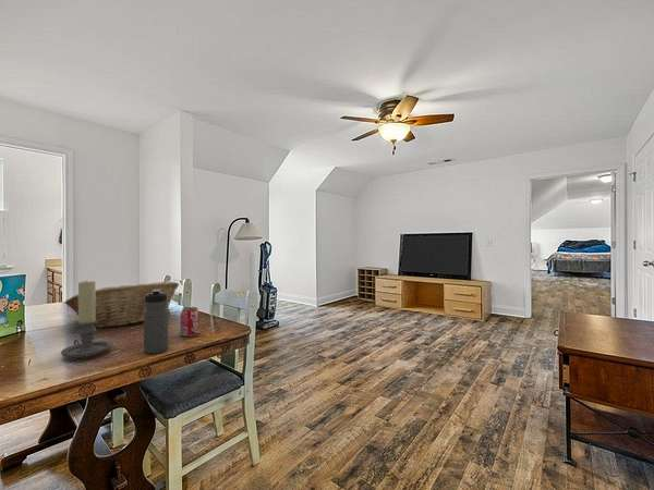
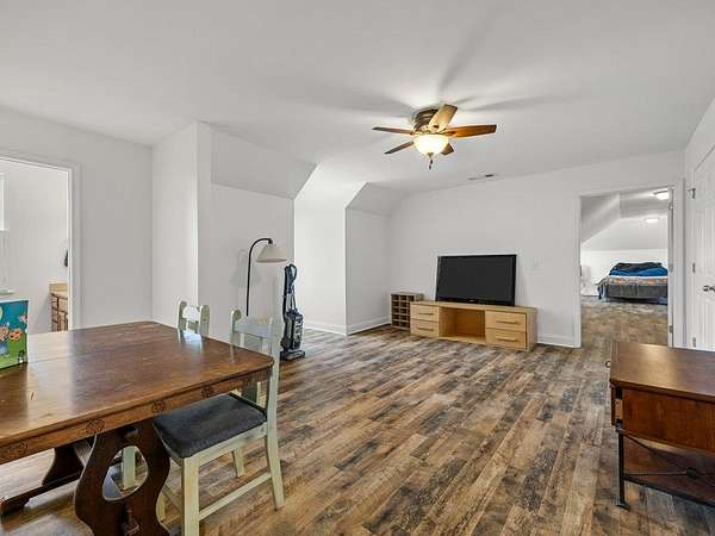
- candle holder (85, 316)
- water bottle (156, 319)
- fruit basket (128, 301)
- beverage can (190, 321)
